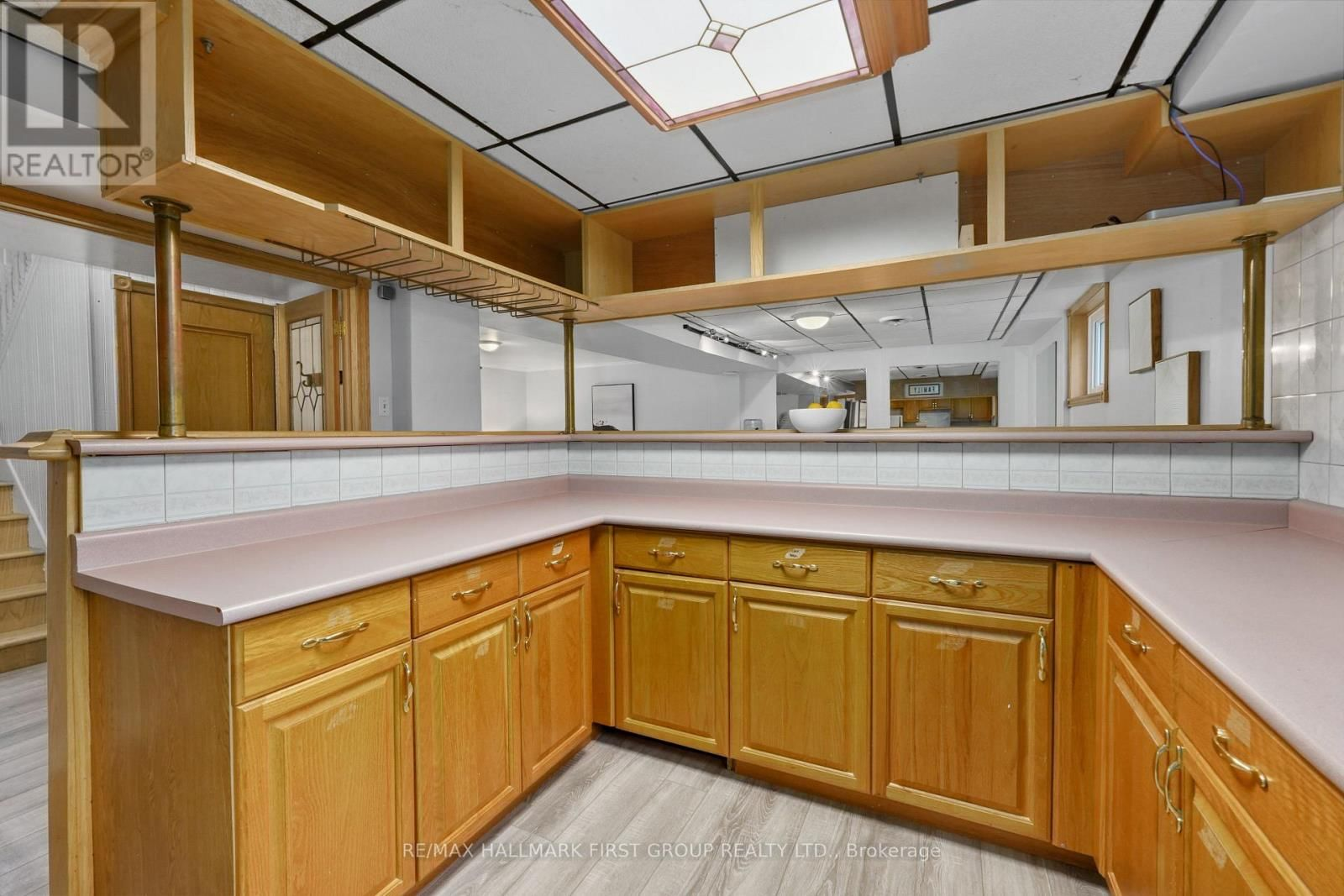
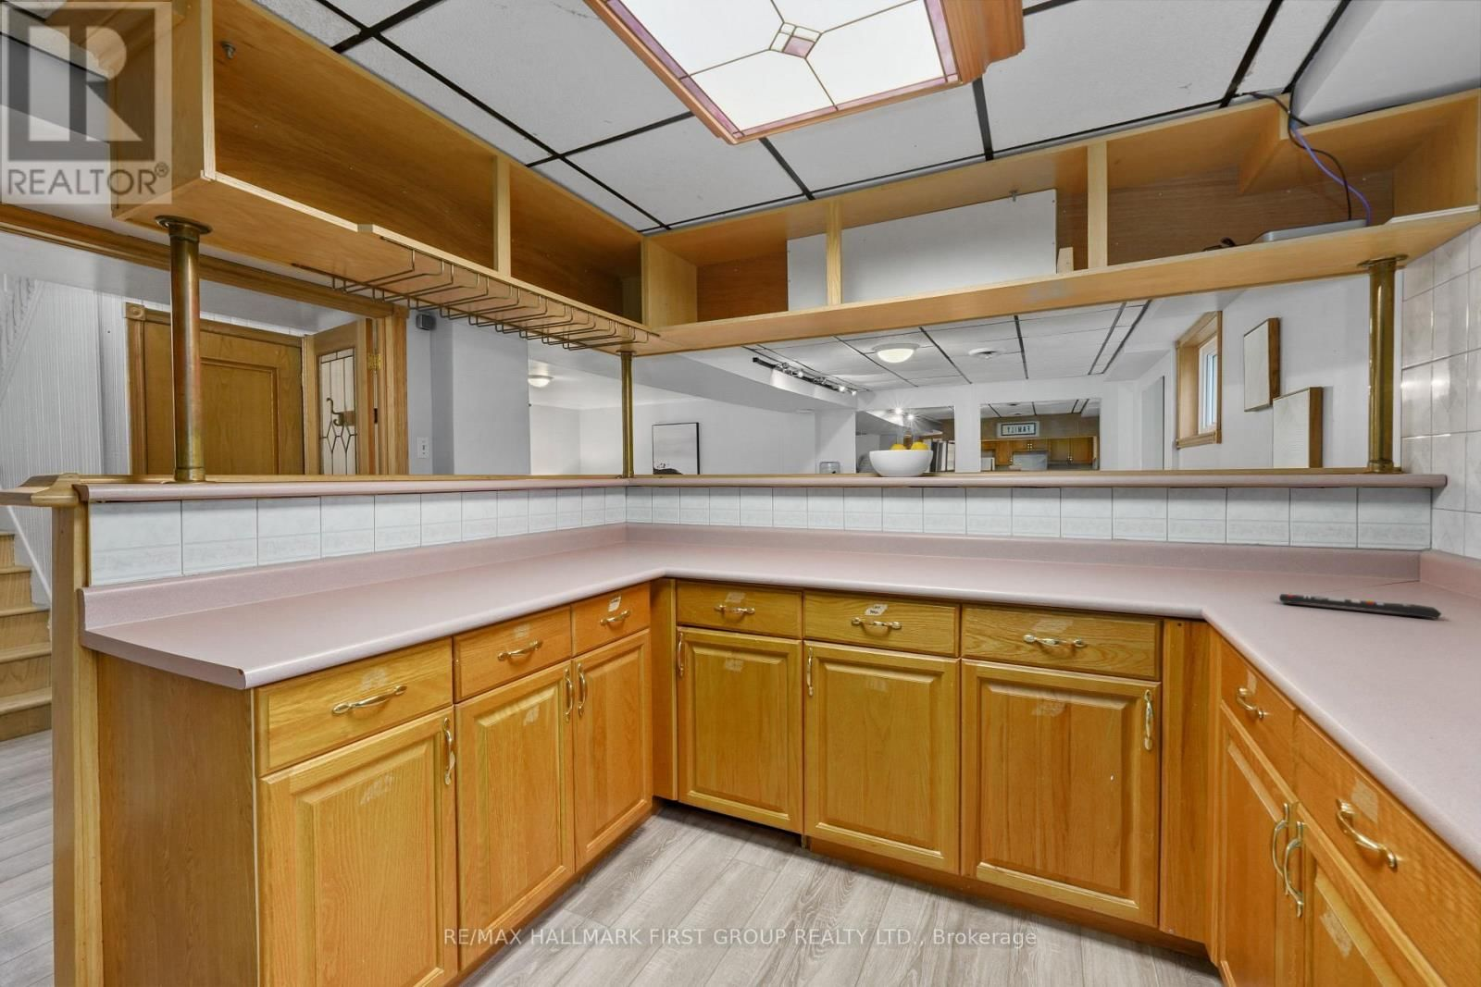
+ remote control (1354, 604)
